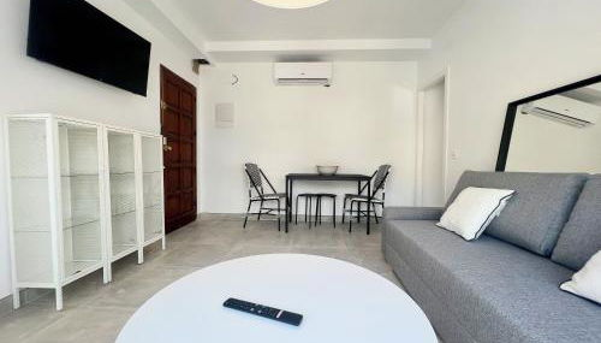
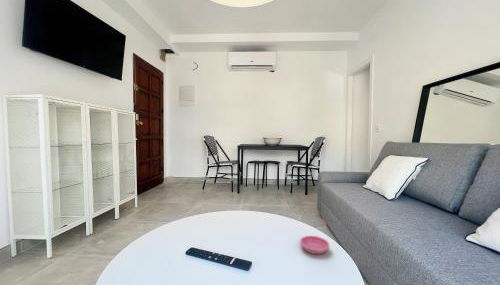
+ saucer (314, 245)
